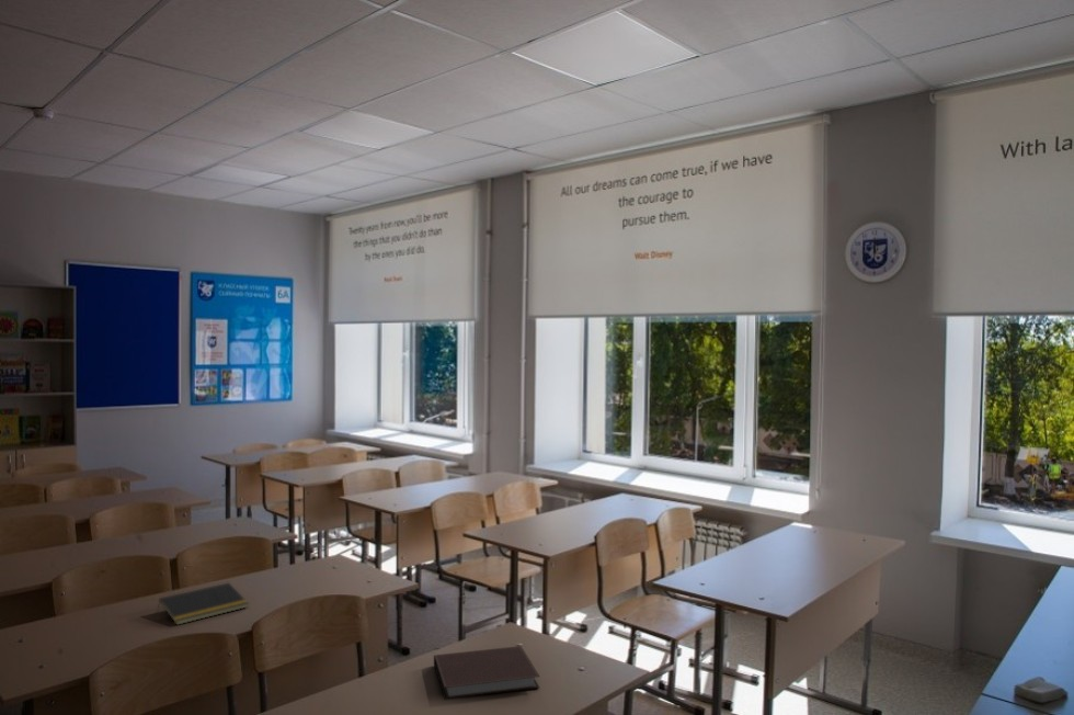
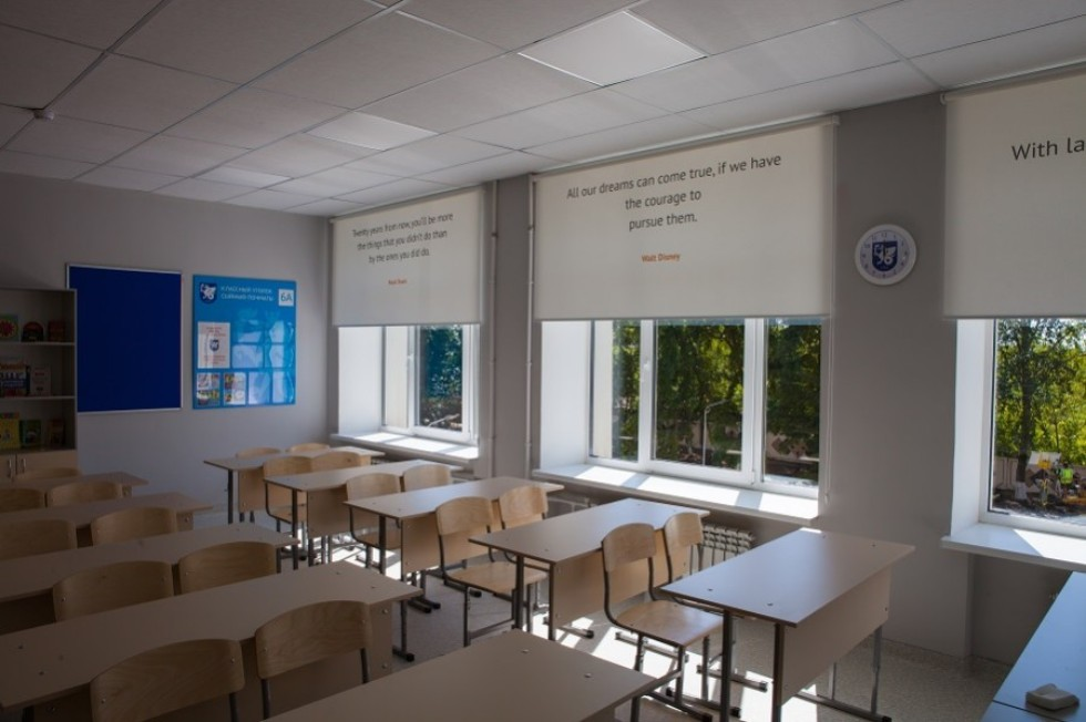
- notepad (204, 602)
- notebook (484, 670)
